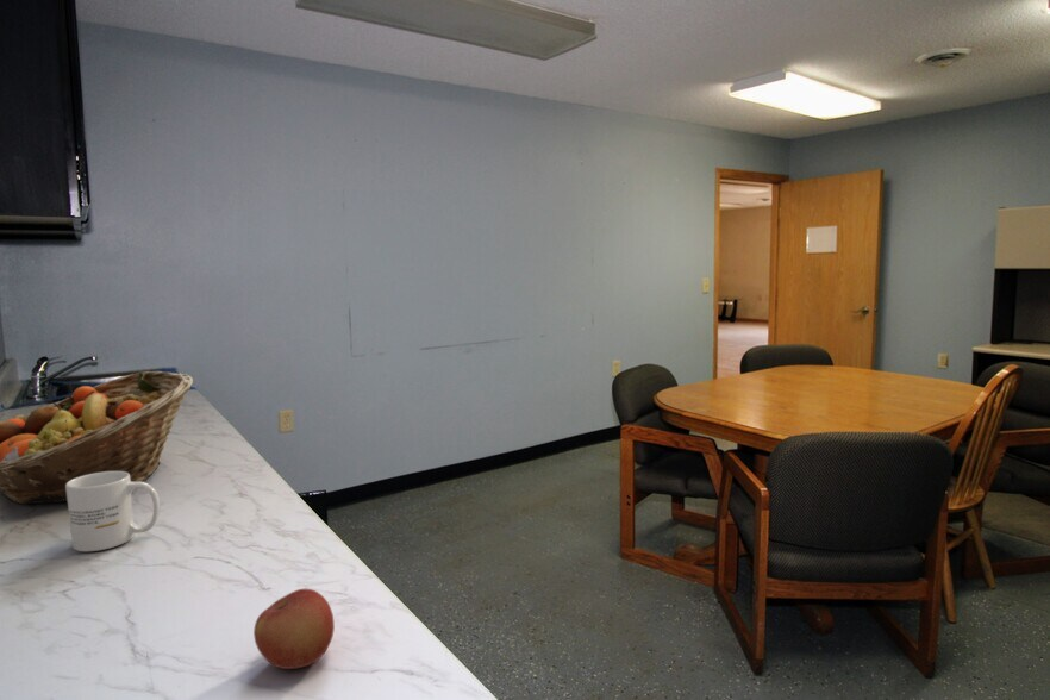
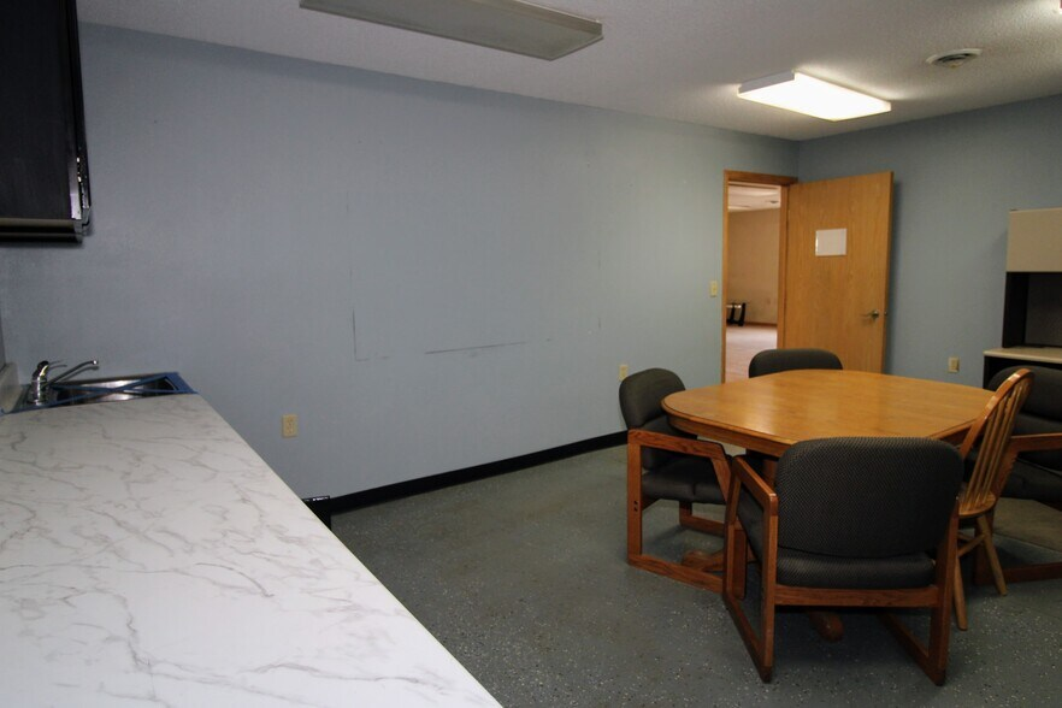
- mug (113, 507)
- fruit basket (89, 430)
- apple (294, 626)
